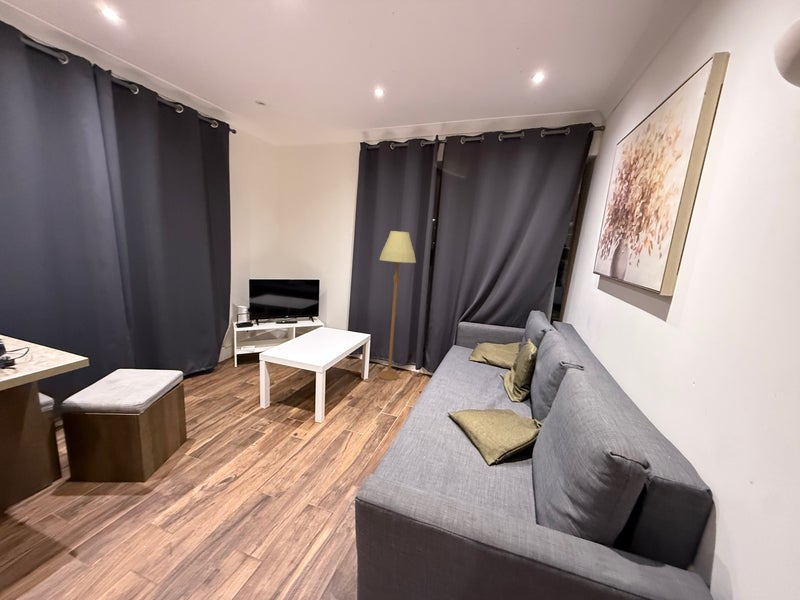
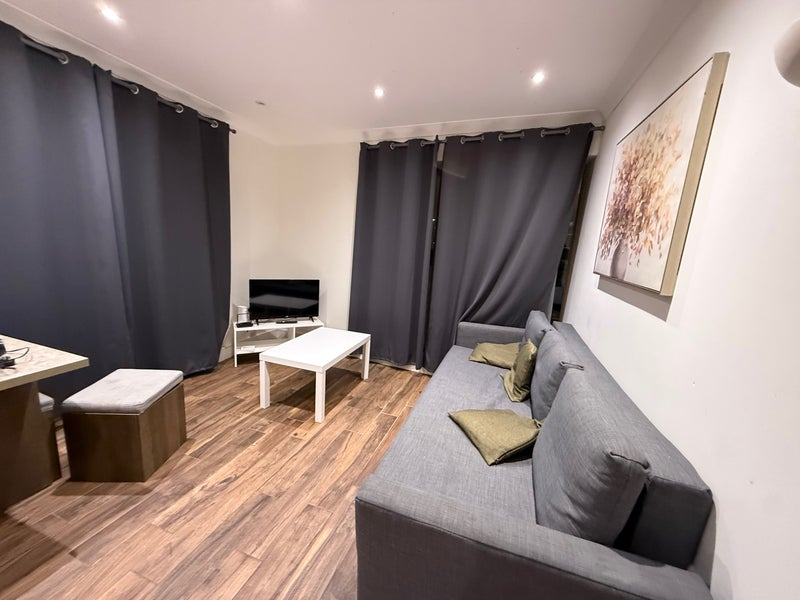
- floor lamp (394, 306)
